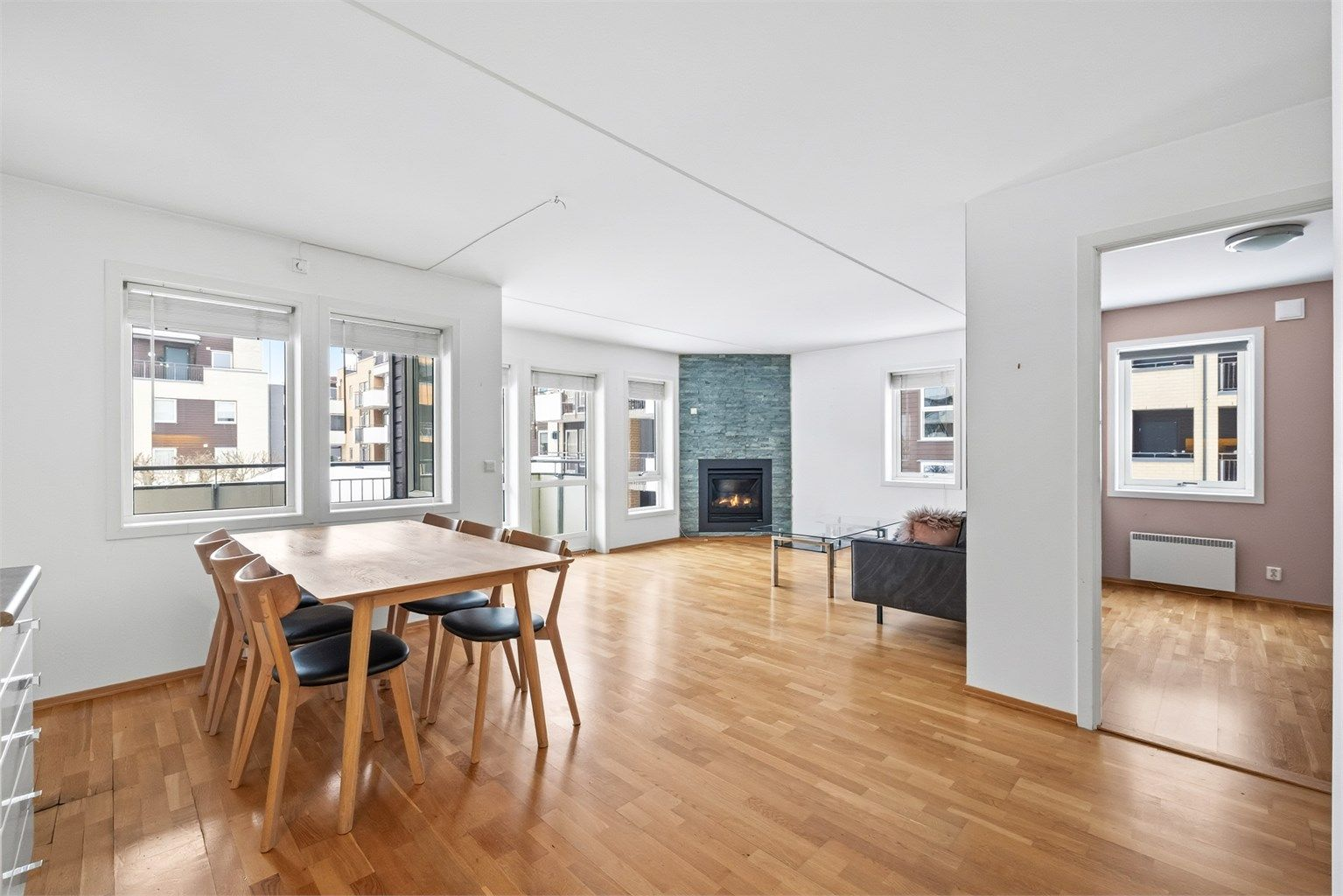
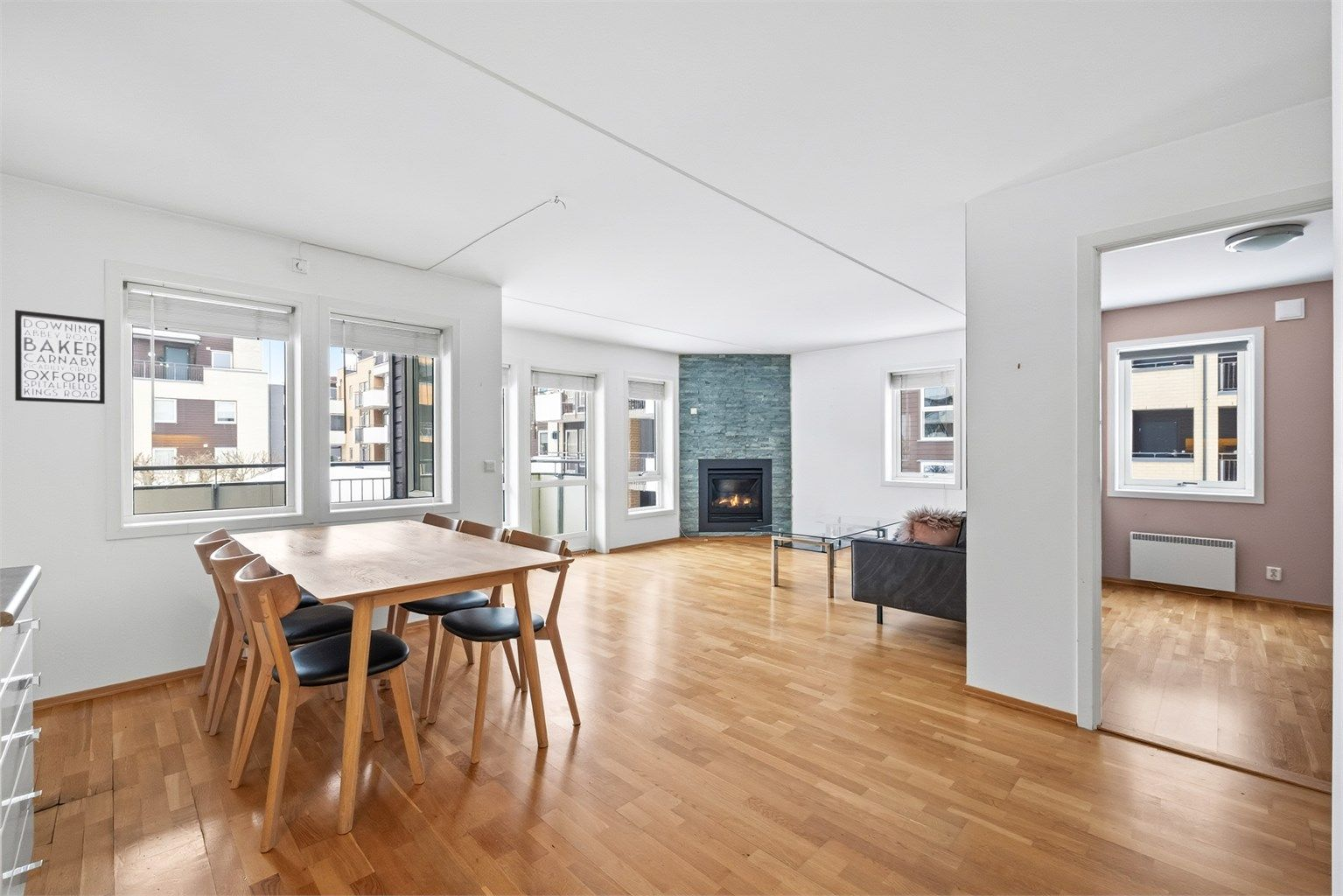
+ wall art (61, 359)
